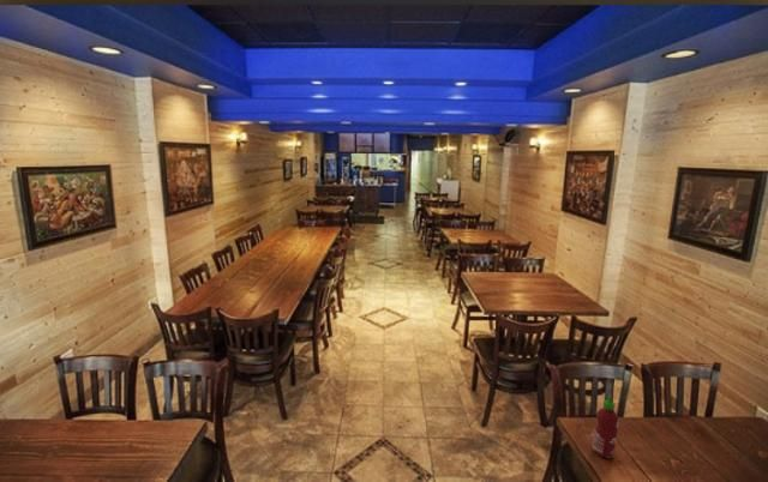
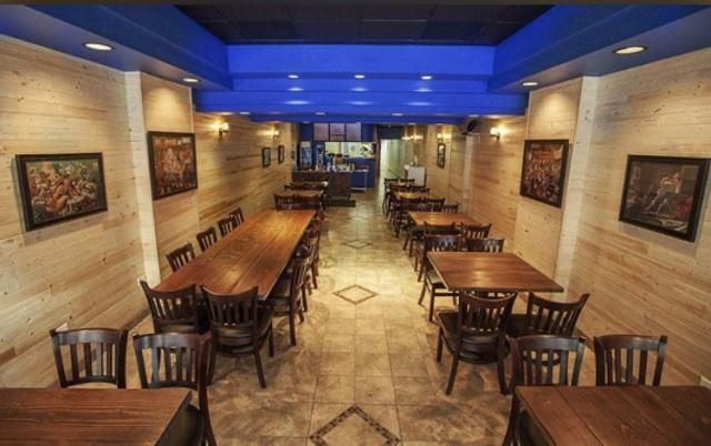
- hot sauce (606, 423)
